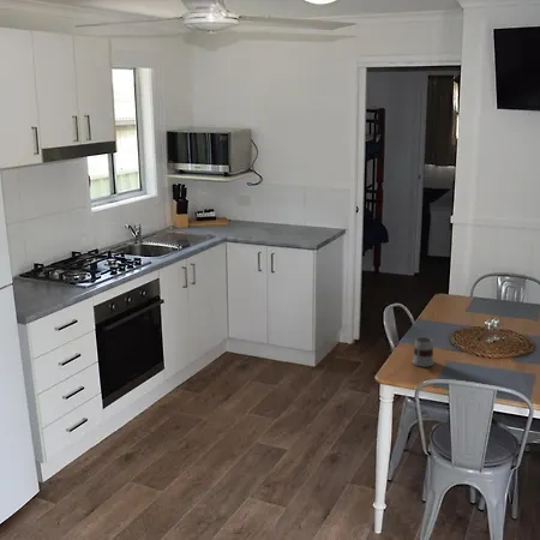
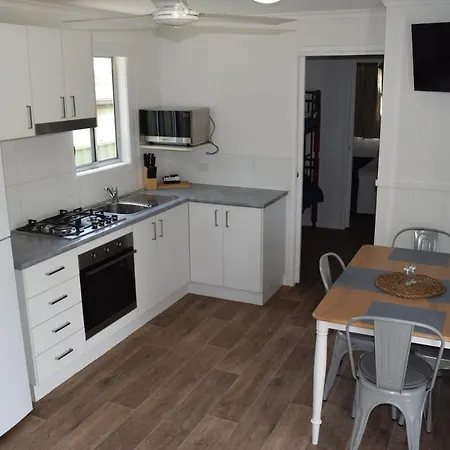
- mug (421, 352)
